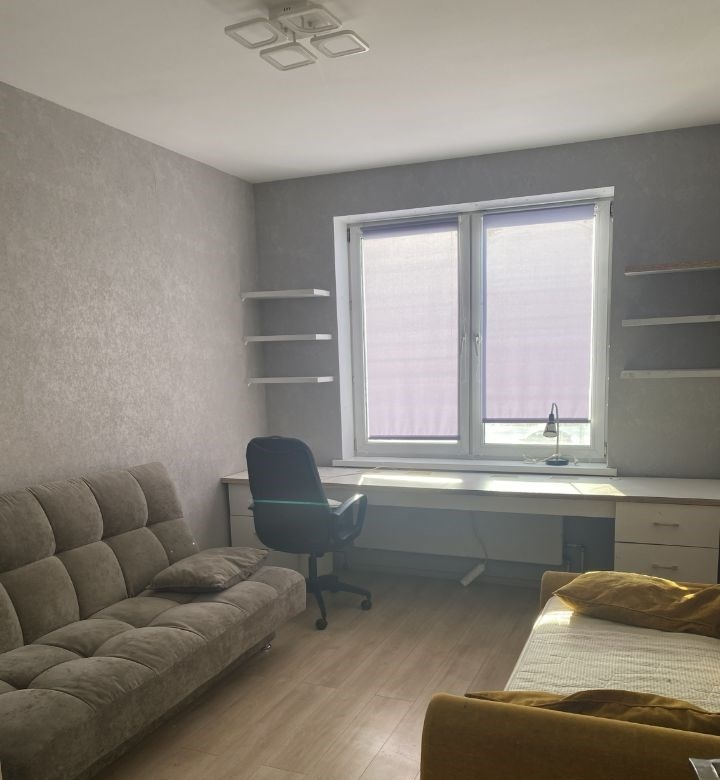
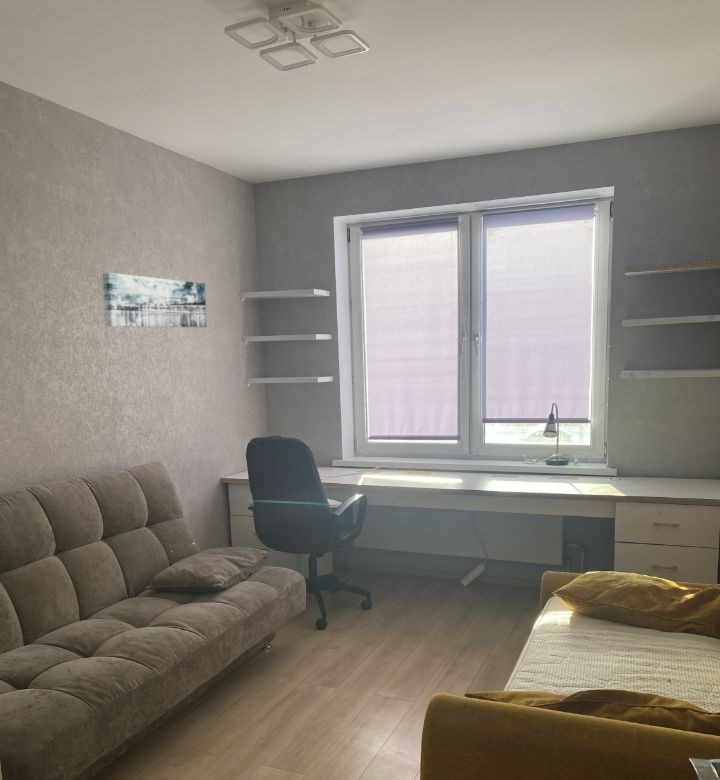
+ wall art (160, 302)
